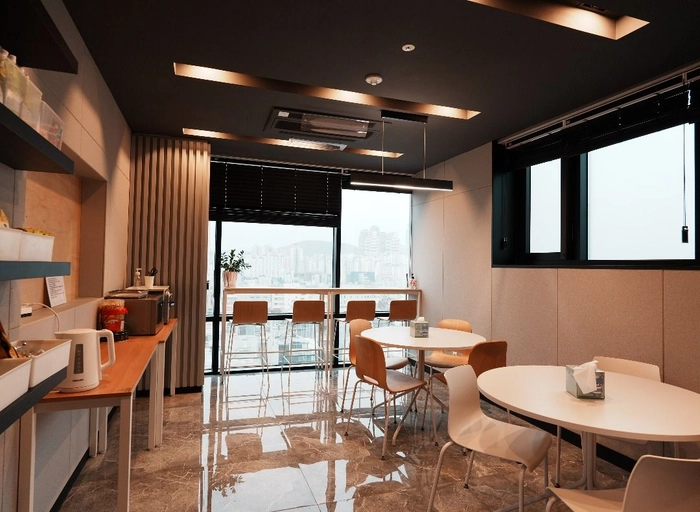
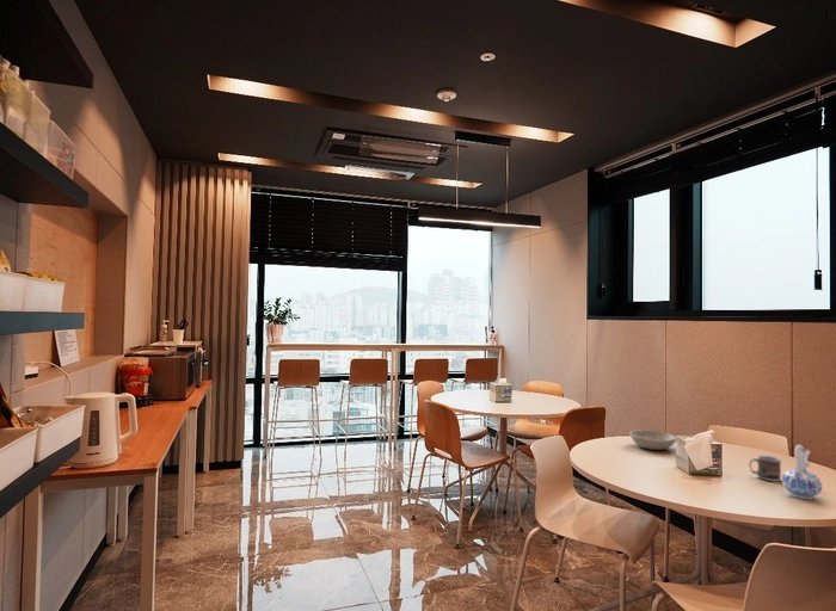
+ ceramic pitcher (801, 469)
+ bowl (652, 440)
+ cup (764, 467)
